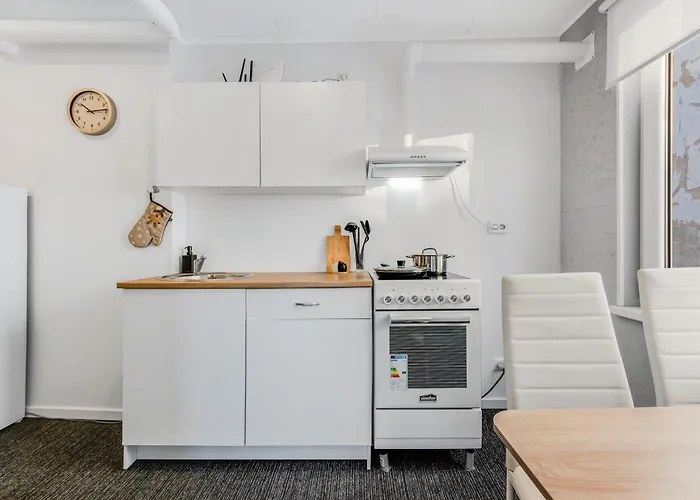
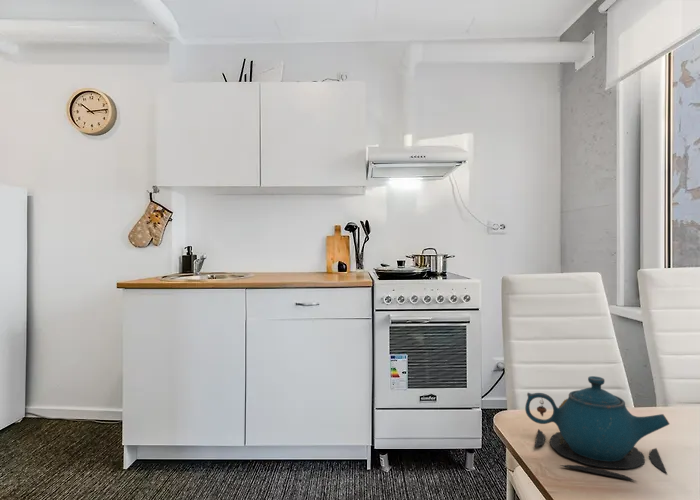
+ teapot (592, 412)
